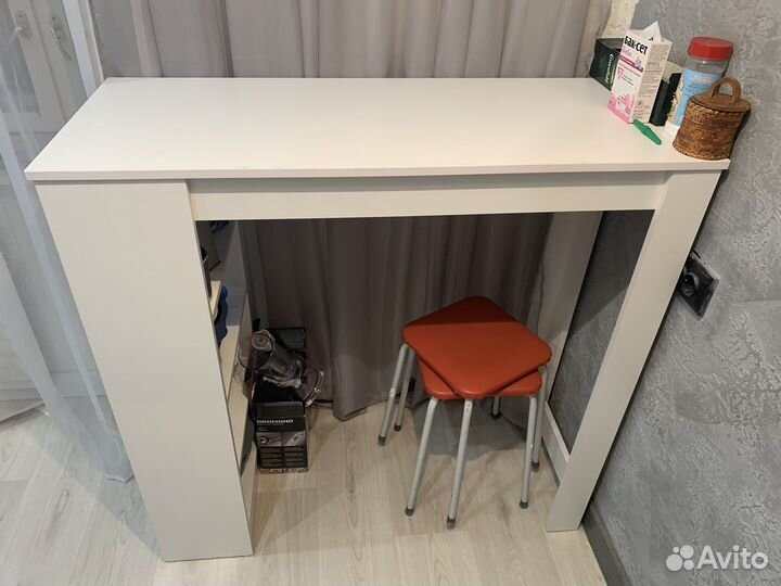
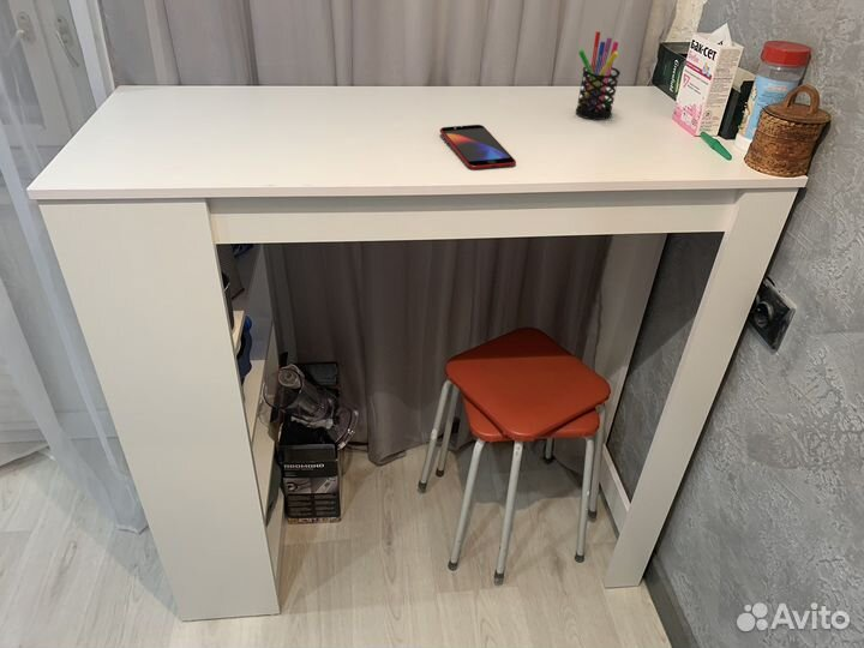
+ pen holder (595, 76)
+ smartphone (475, 145)
